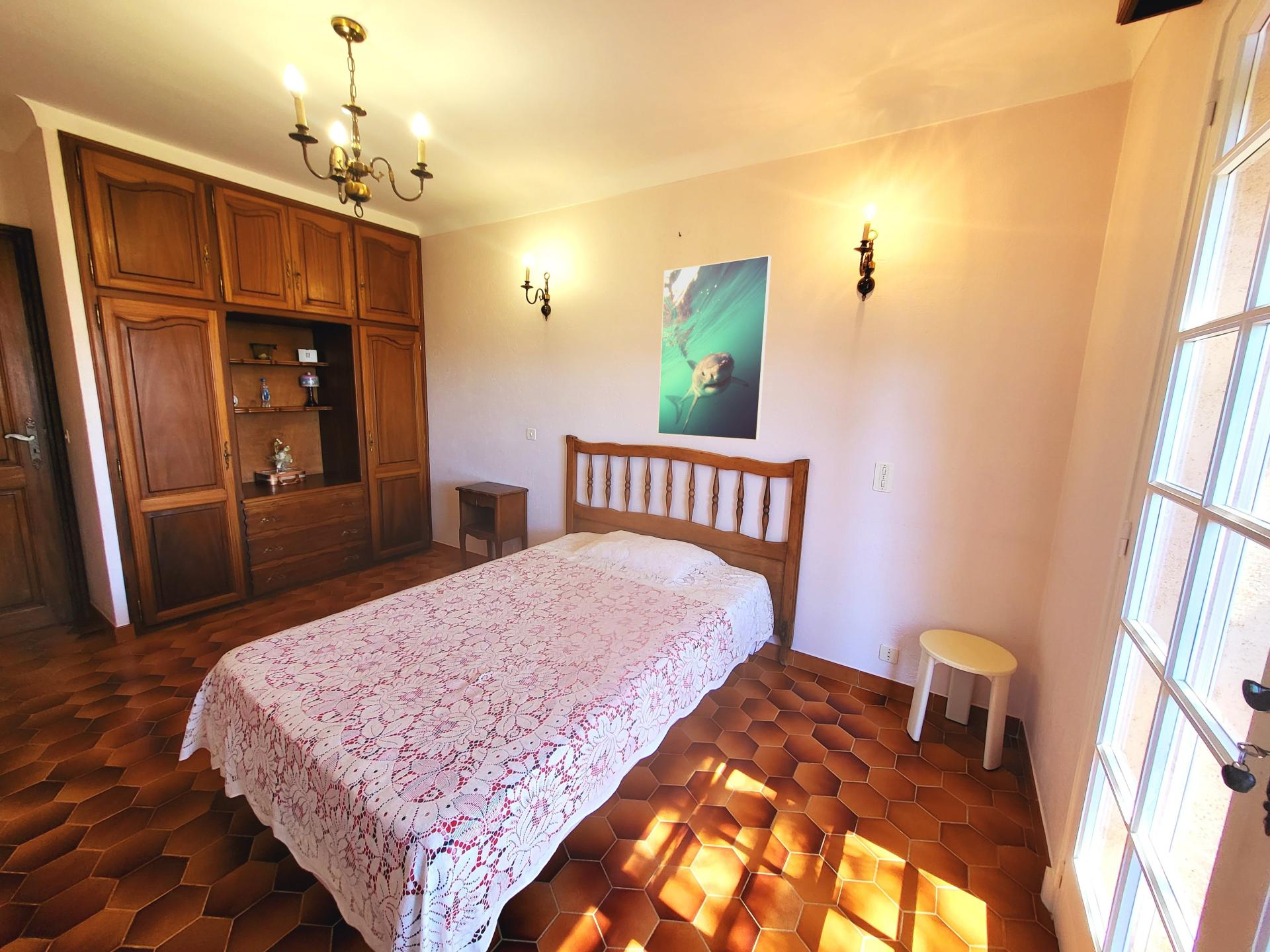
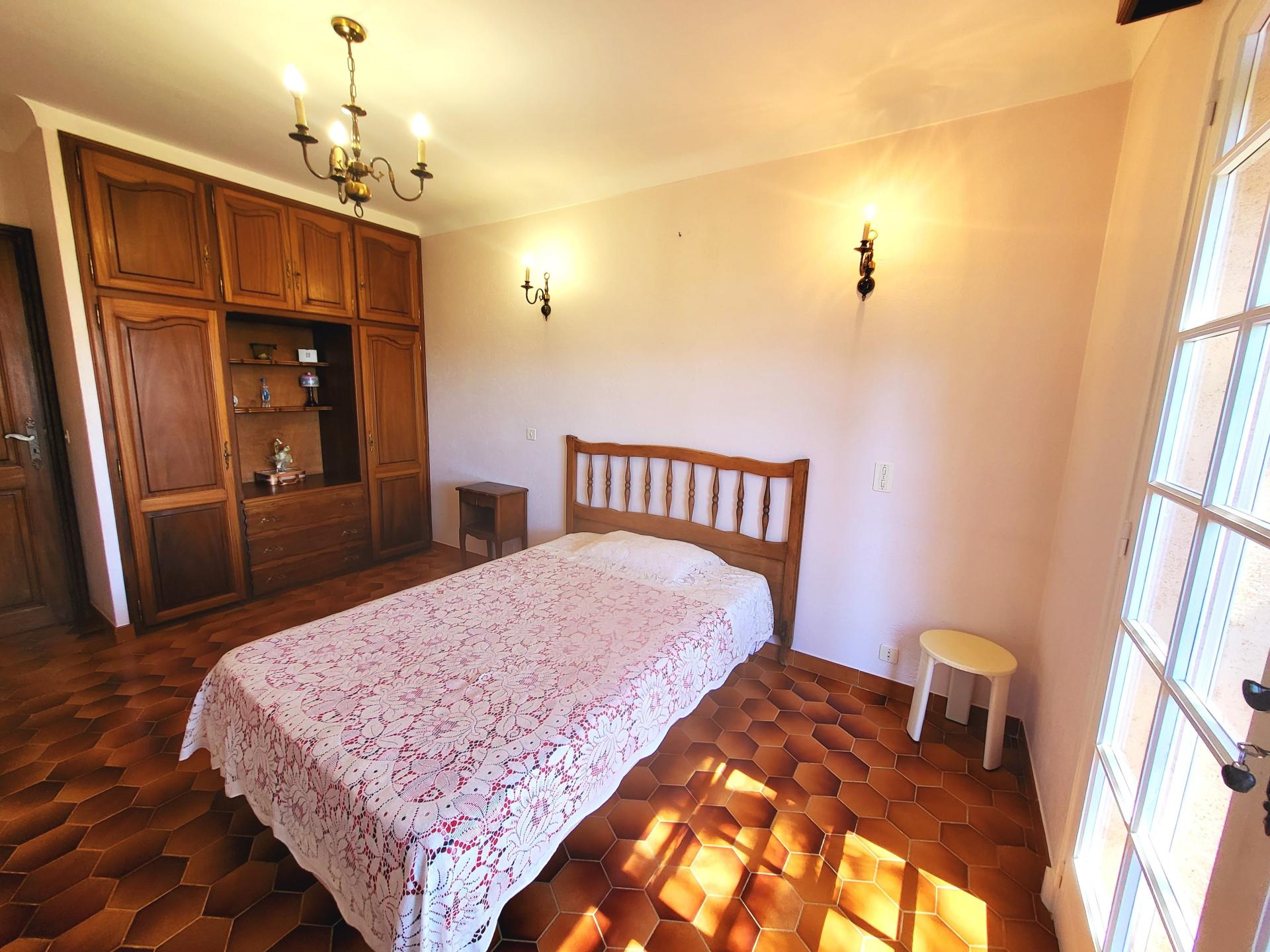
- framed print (710, 352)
